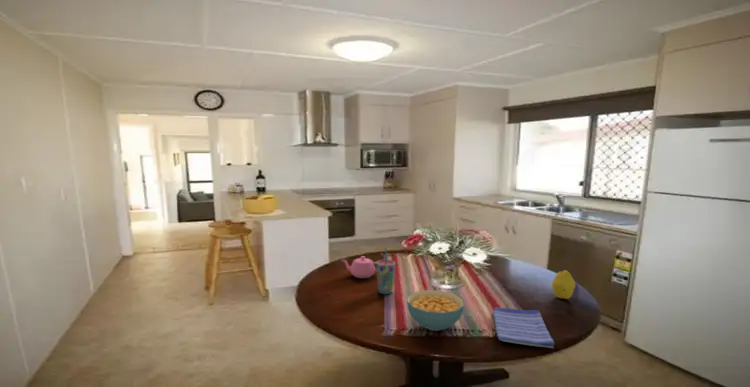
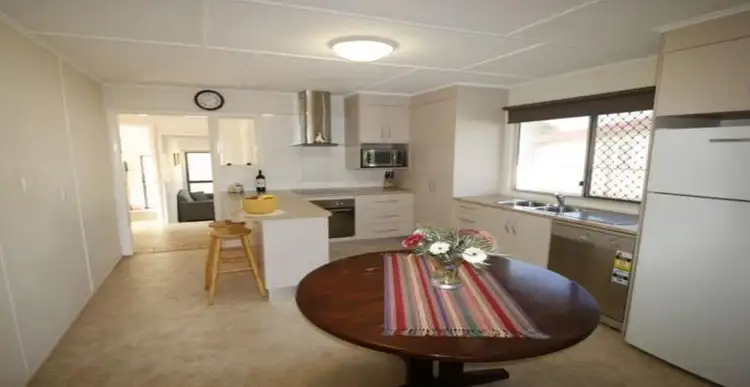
- cereal bowl (434, 313)
- dish towel (520, 324)
- teapot (361, 266)
- fruit (563, 283)
- cup (385, 269)
